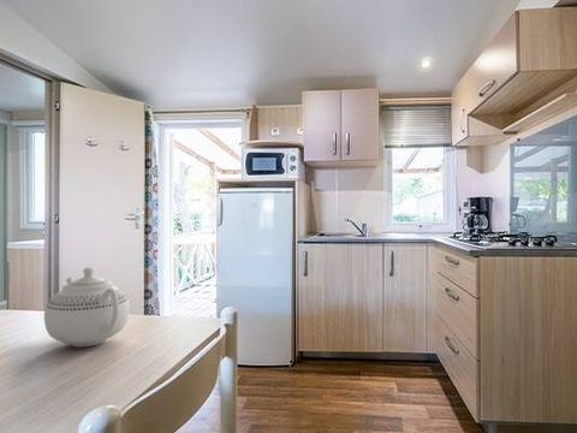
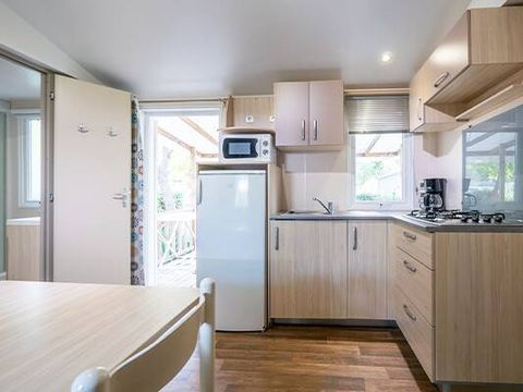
- teapot (89, 304)
